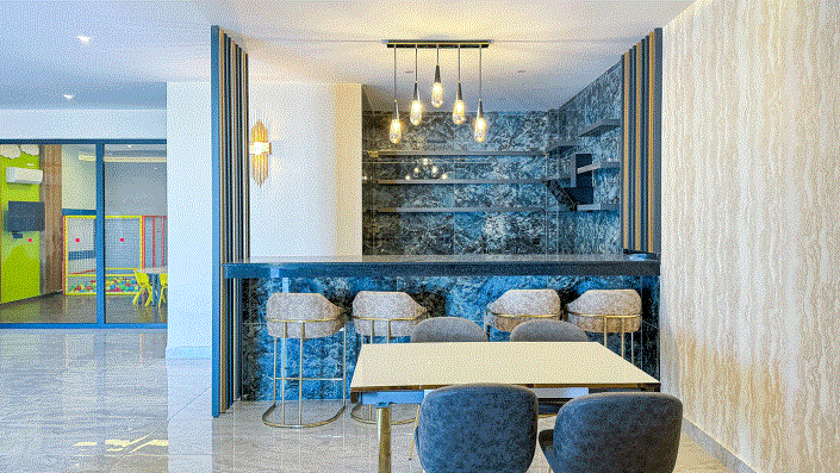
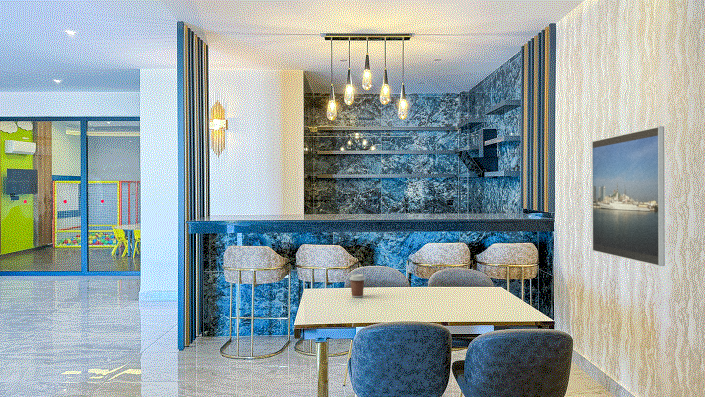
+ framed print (624, 196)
+ coffee cup (357, 285)
